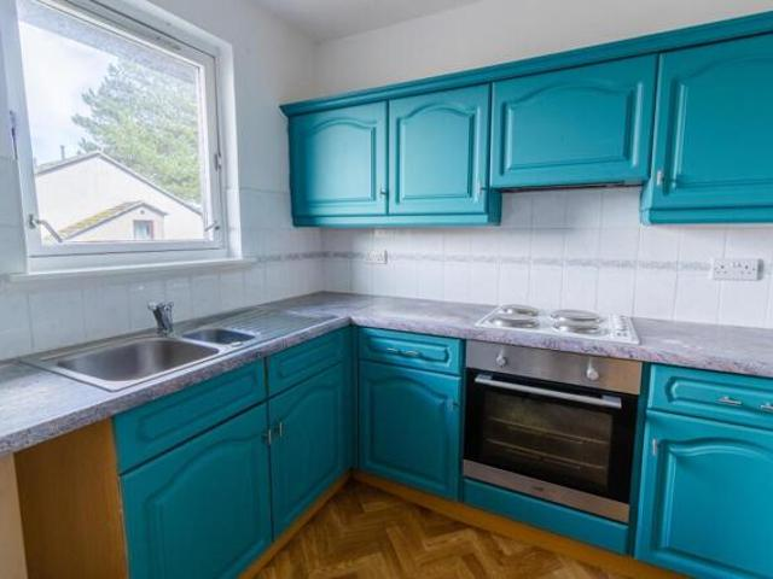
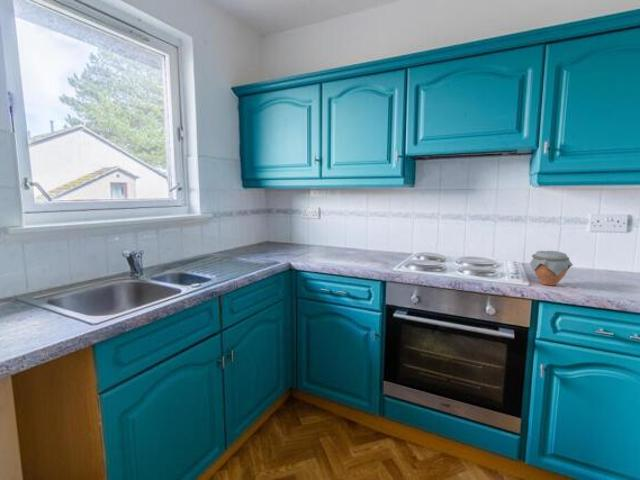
+ jar (549, 268)
